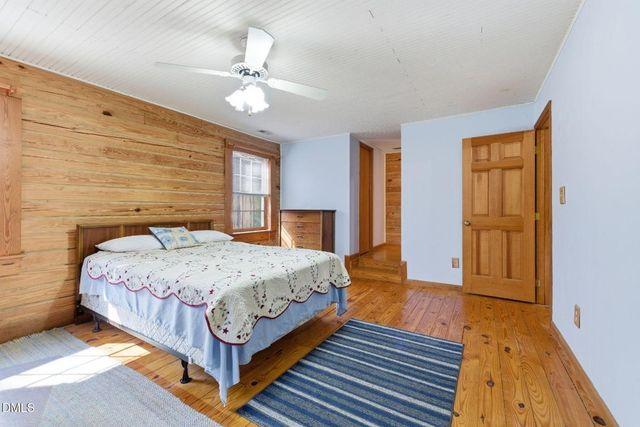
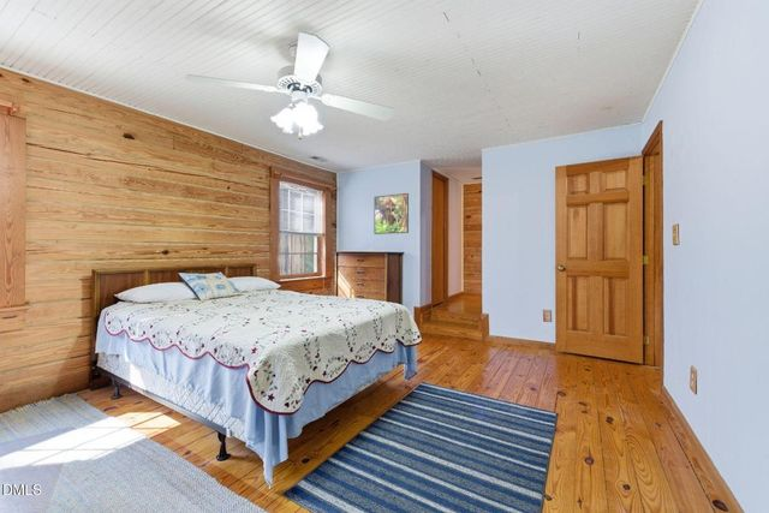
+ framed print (391, 214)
